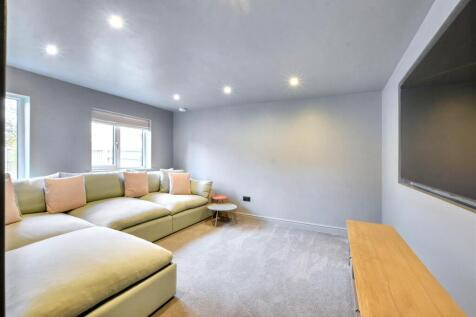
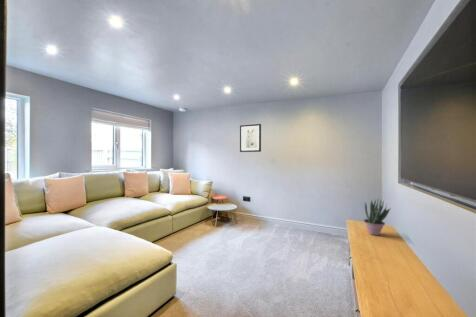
+ potted plant (376, 216)
+ wall art (250, 138)
